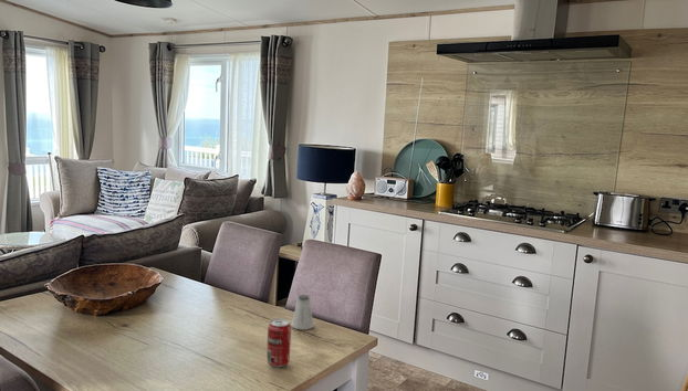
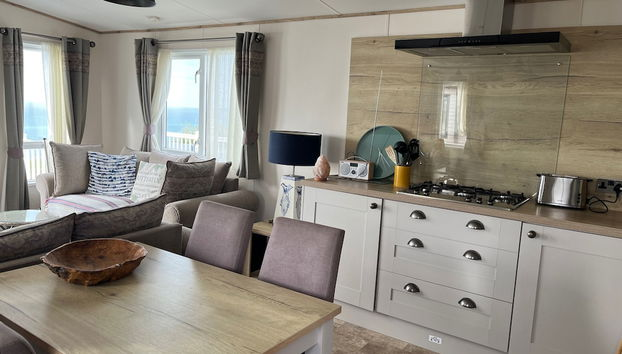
- beverage can (279, 342)
- saltshaker (303, 310)
